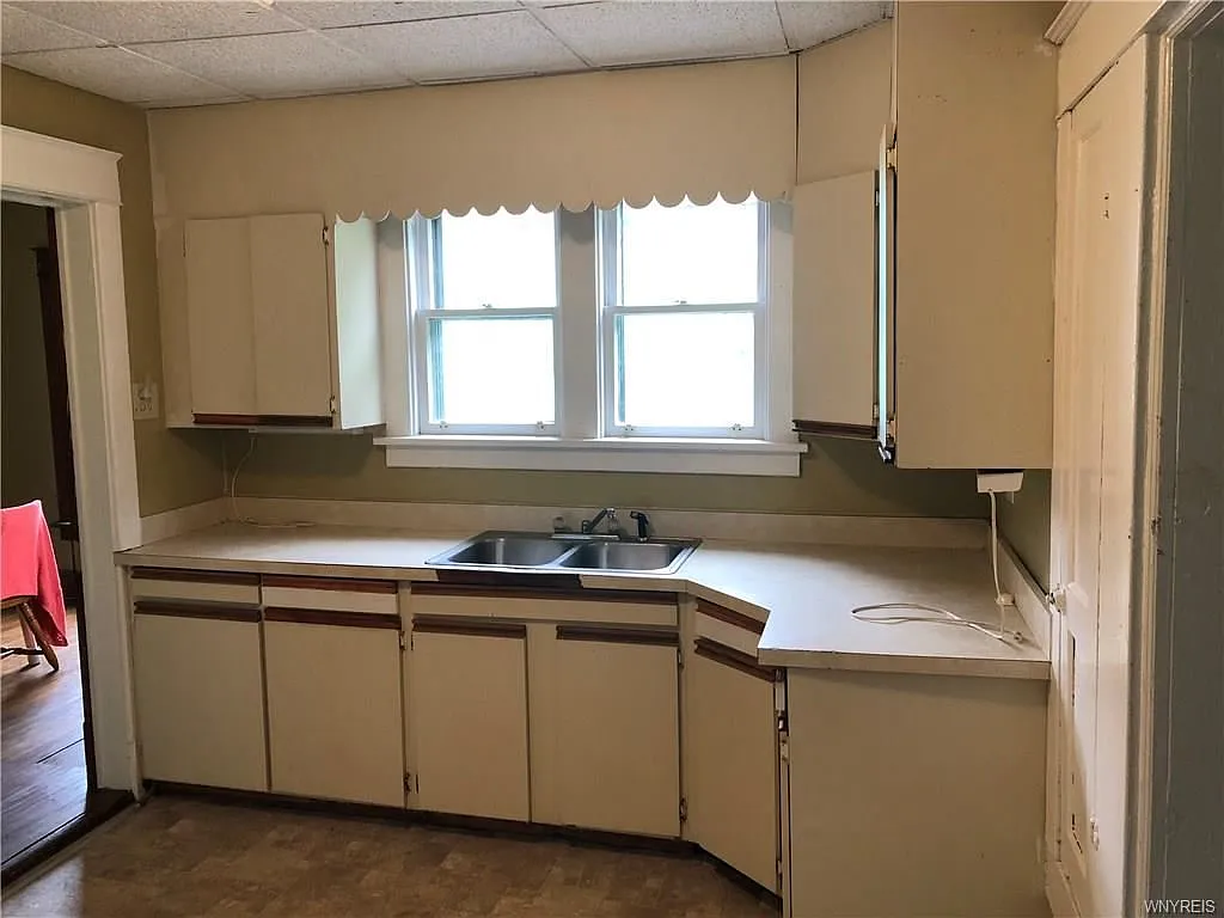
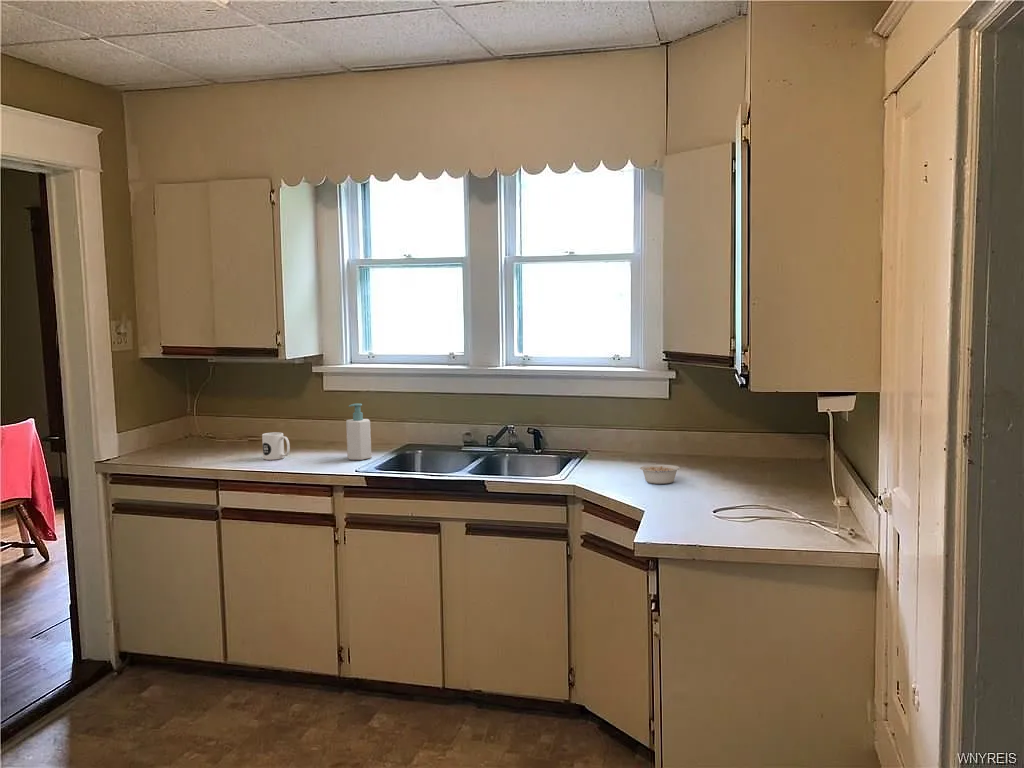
+ soap bottle (358, 431)
+ legume (661, 473)
+ mug (276, 445)
